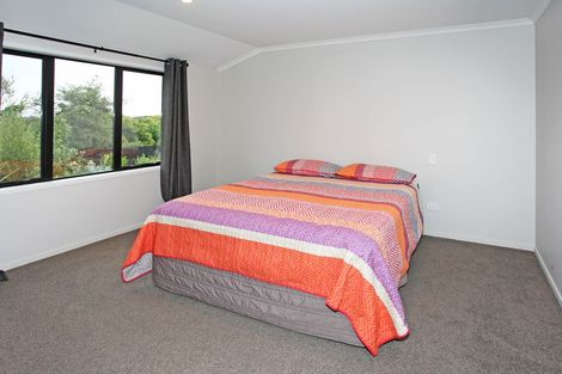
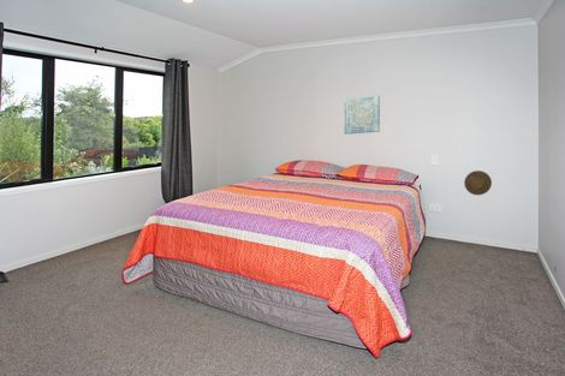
+ decorative plate (477, 183)
+ wall art (361, 115)
